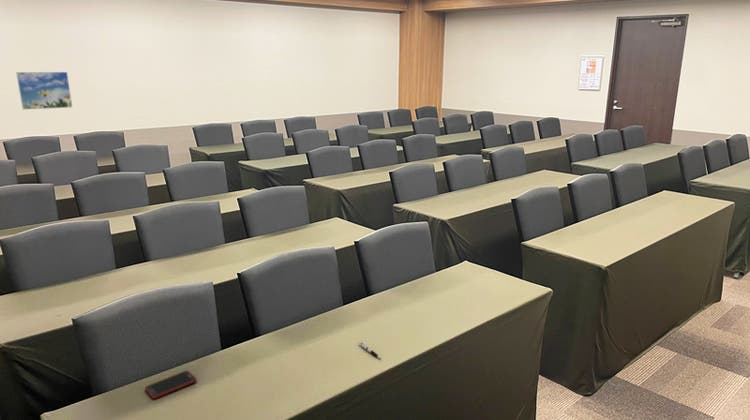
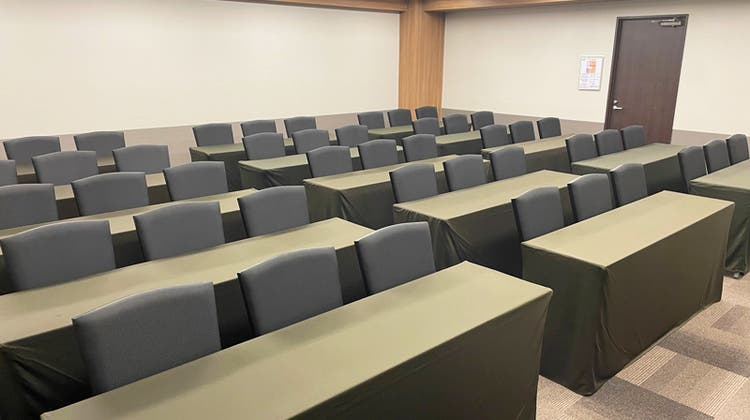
- cell phone (171, 384)
- pen (369, 349)
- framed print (45, 90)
